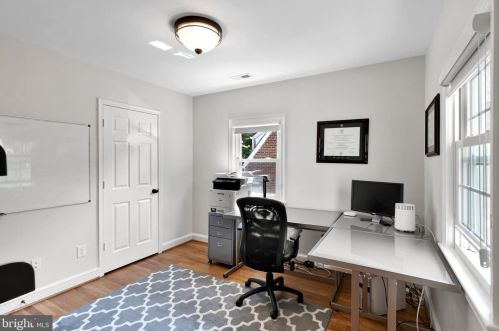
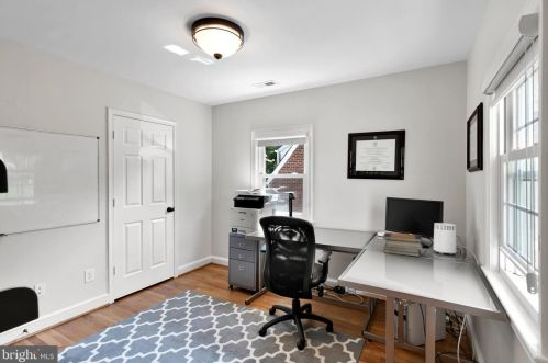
+ book stack (402, 243)
